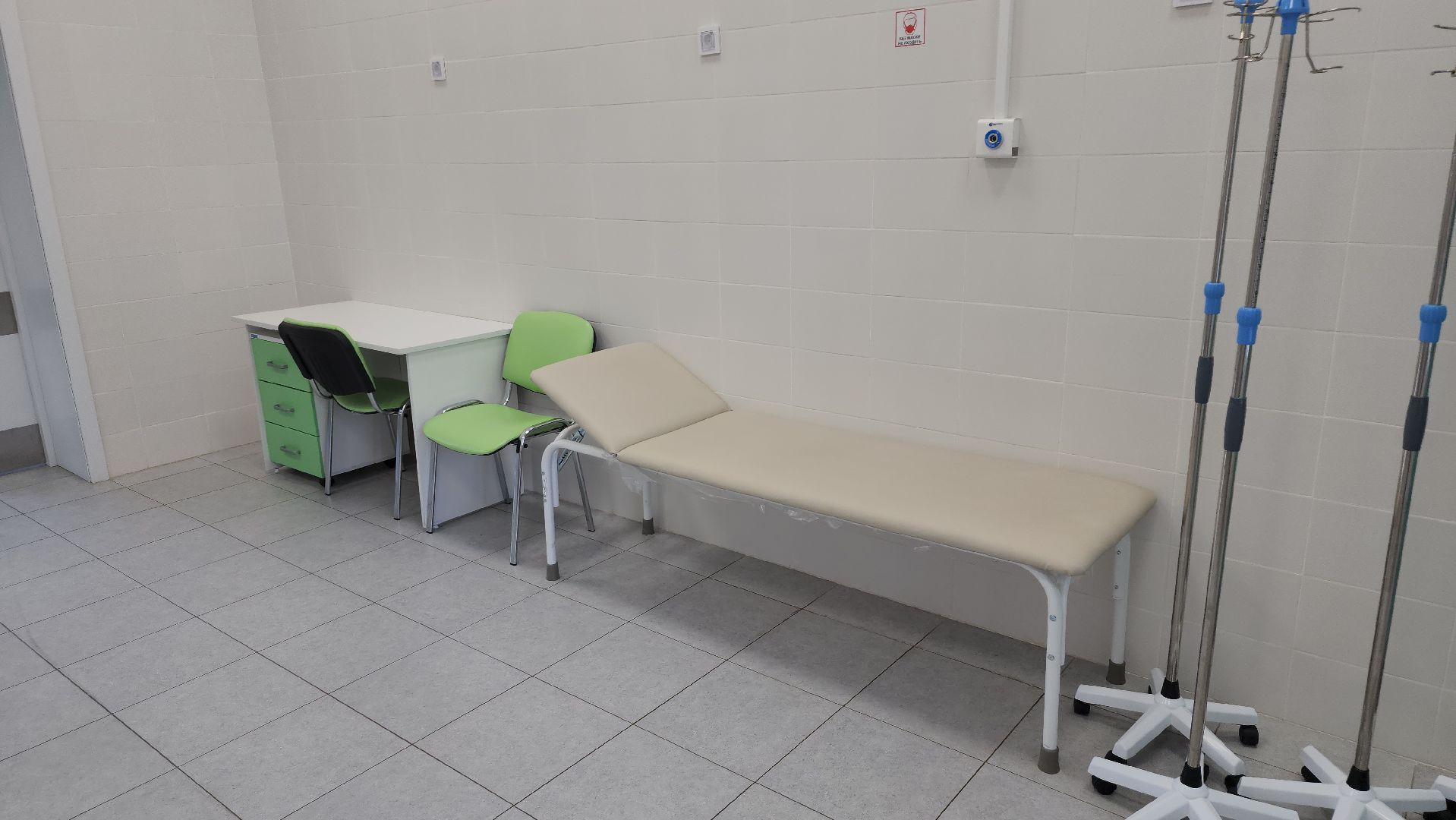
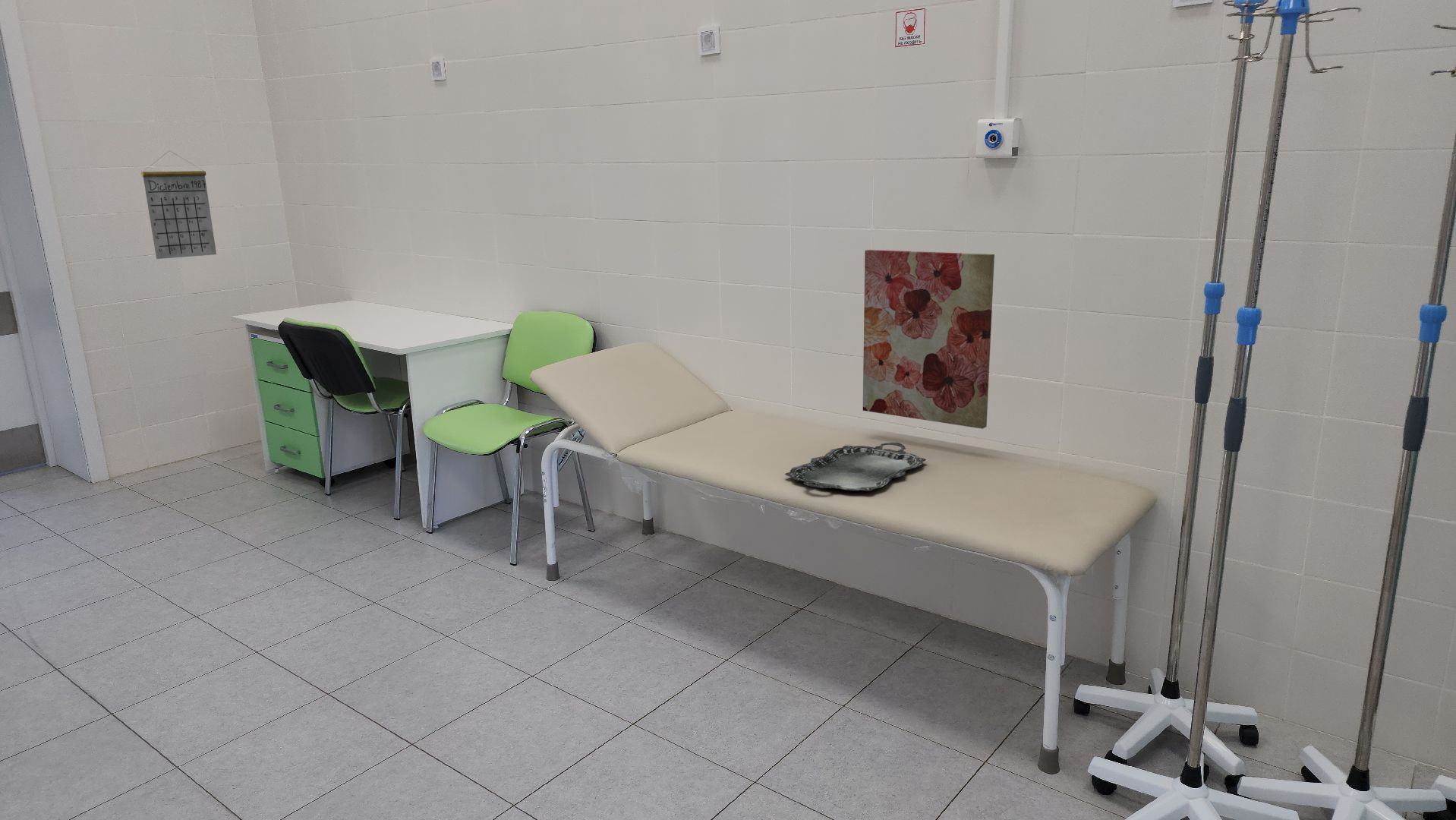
+ wall art (925, 337)
+ calendar (178, 204)
+ serving tray (856, 467)
